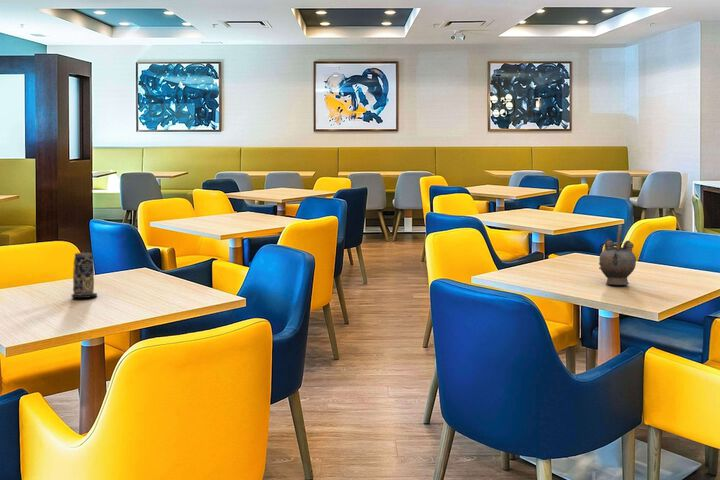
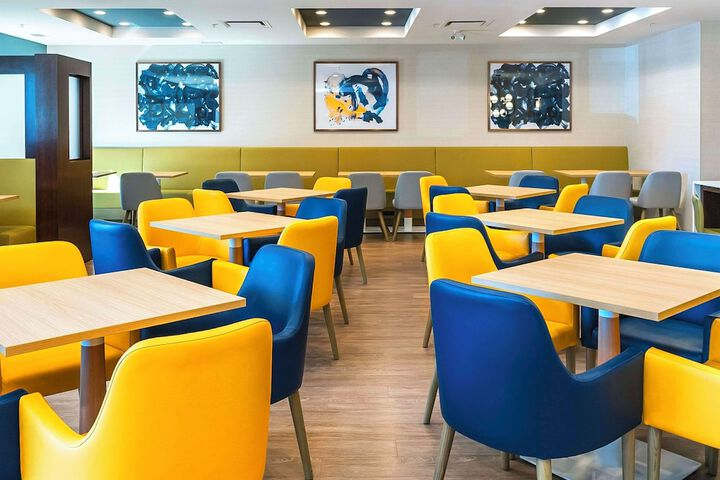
- candle (83, 275)
- teapot (617, 255)
